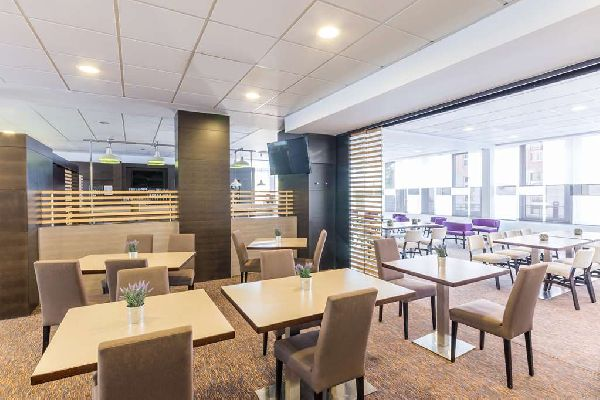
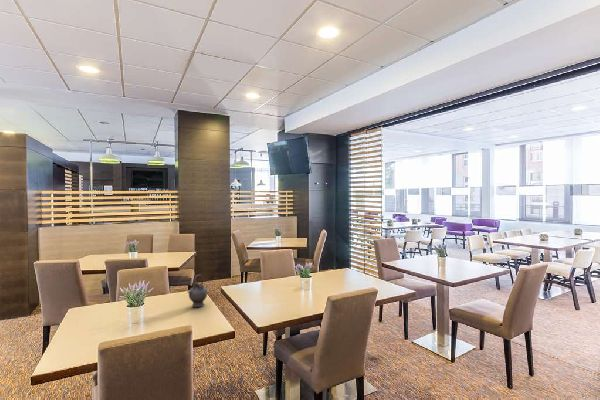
+ teapot (196, 290)
